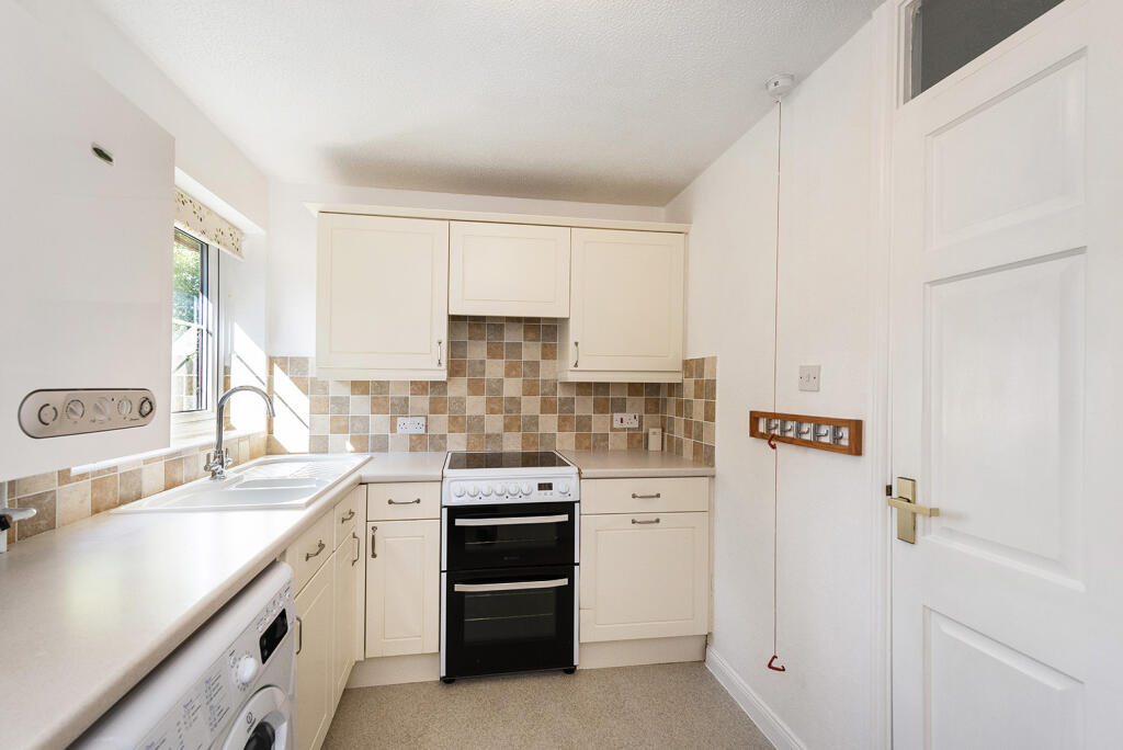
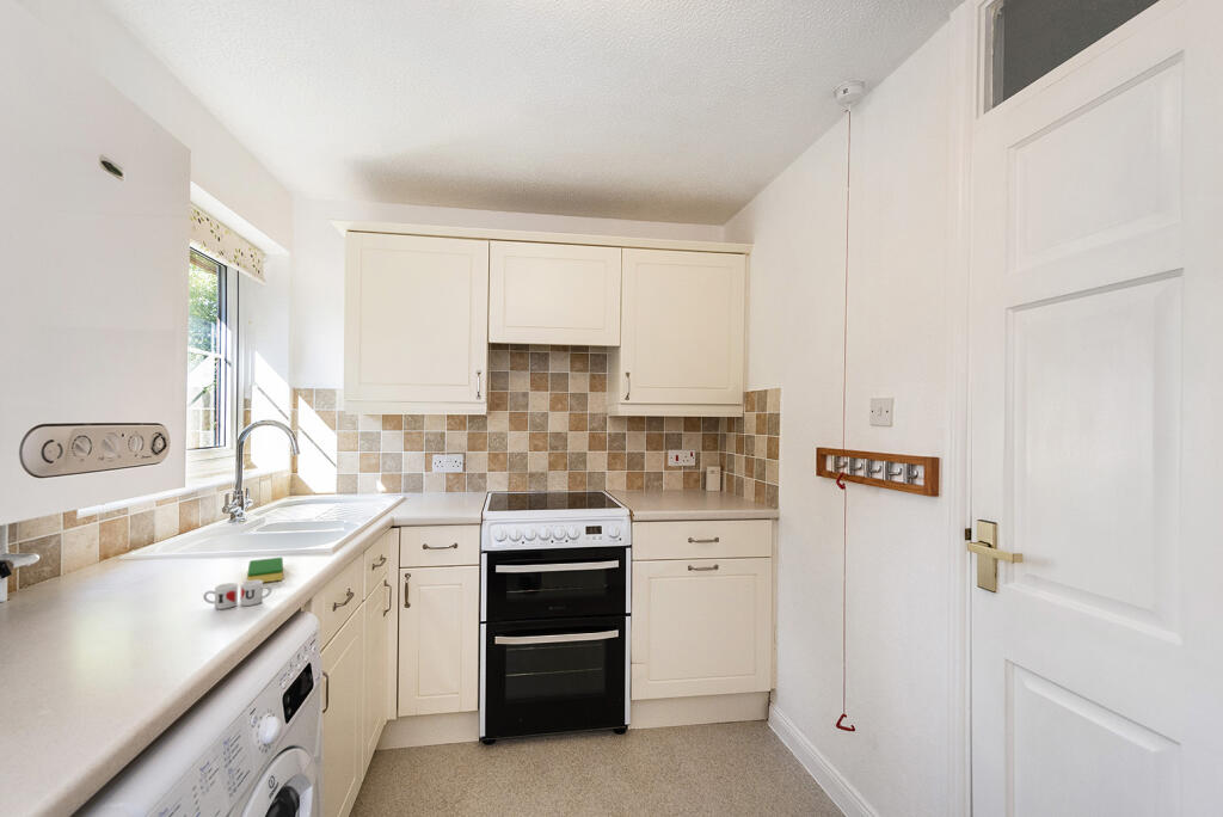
+ dish sponge (265, 570)
+ mug (236, 594)
